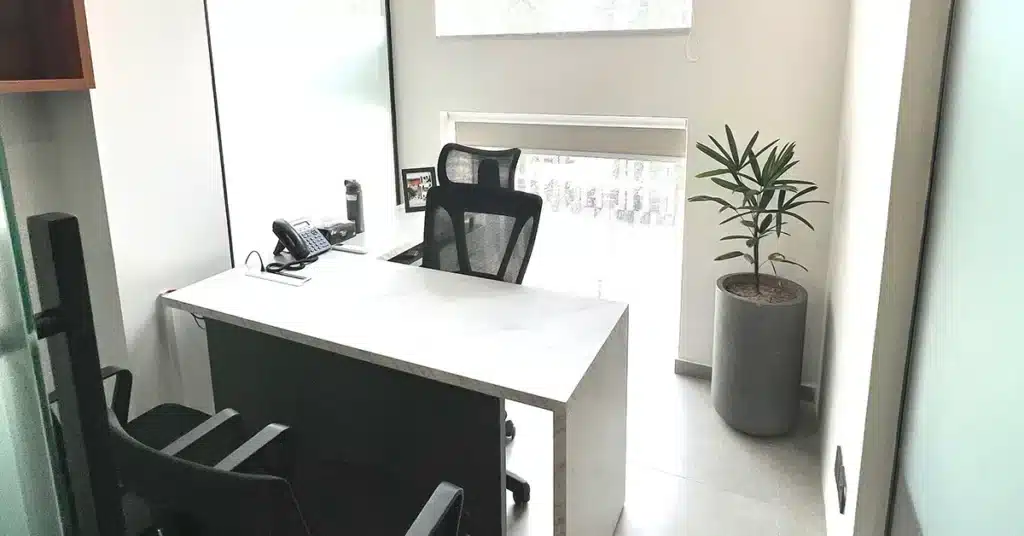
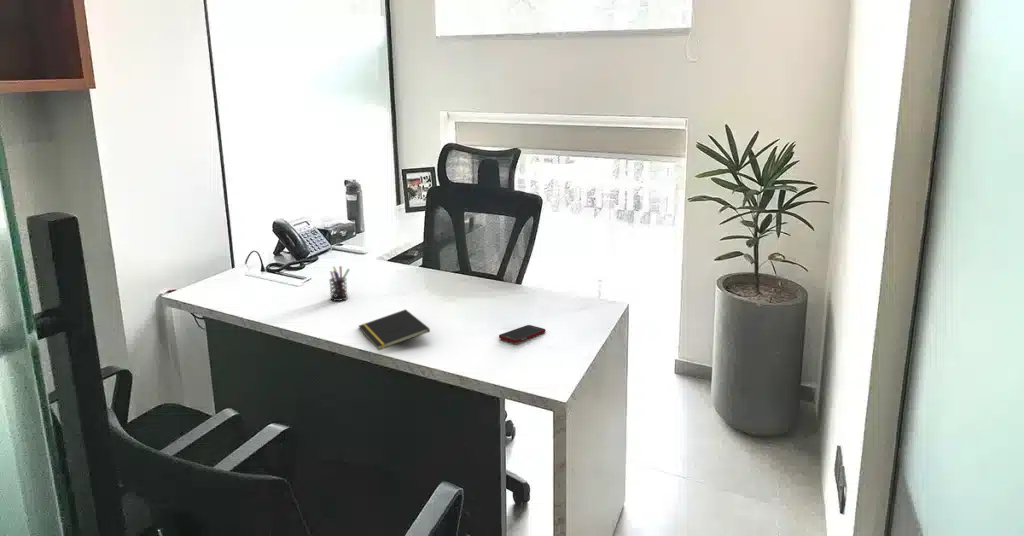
+ notepad (393, 328)
+ cell phone (522, 333)
+ pen holder (340, 281)
